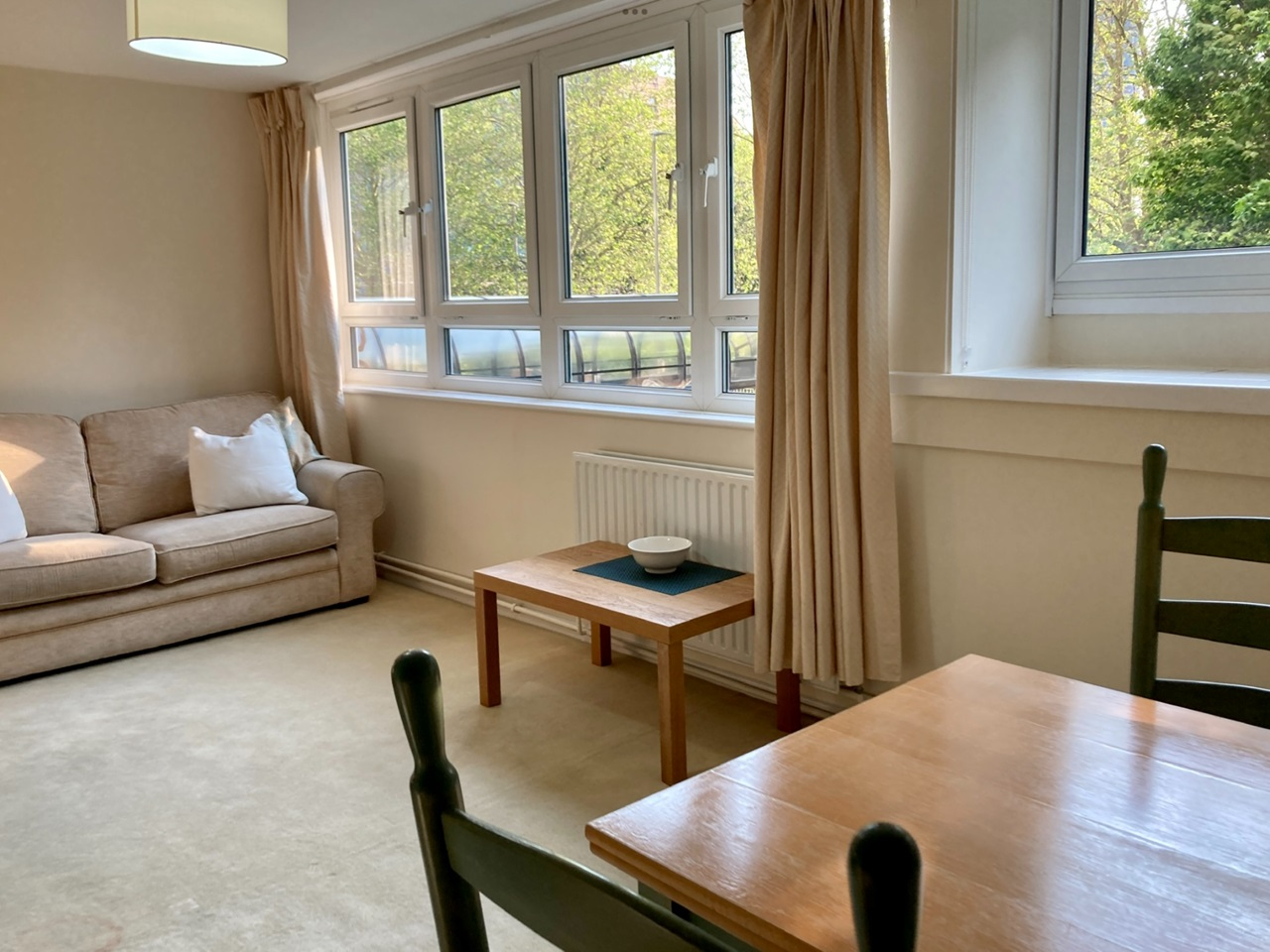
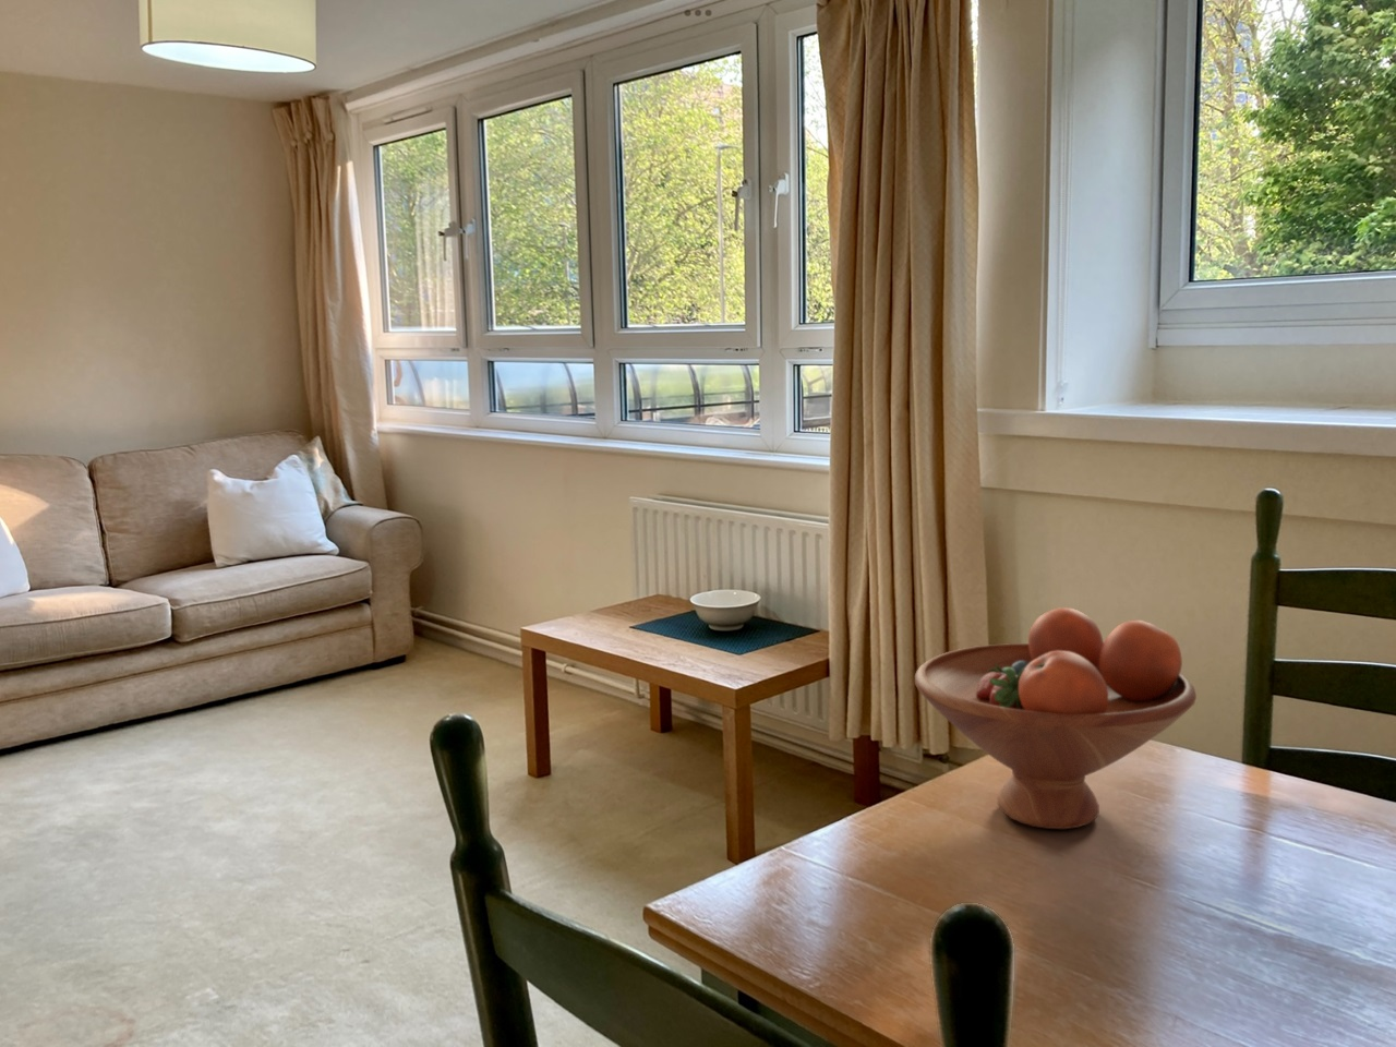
+ fruit bowl (1049, 719)
